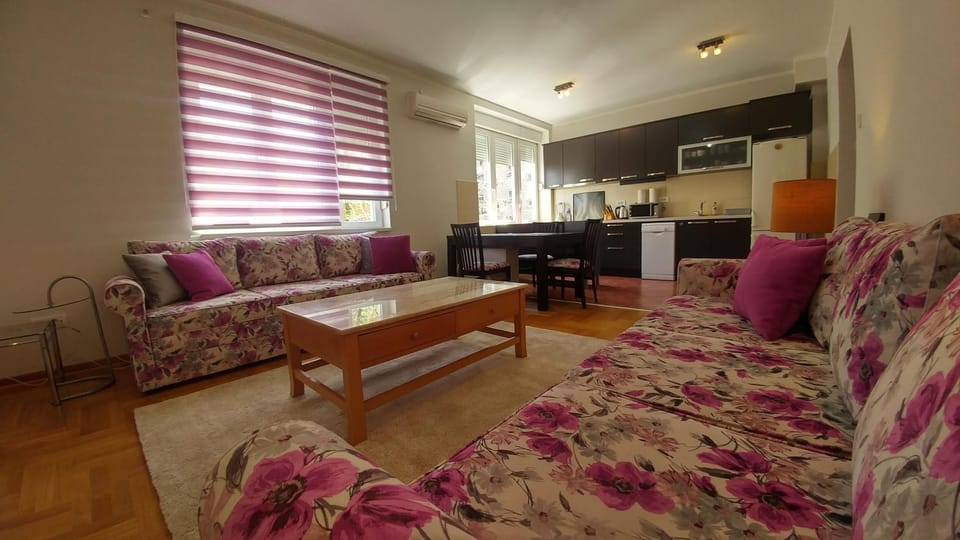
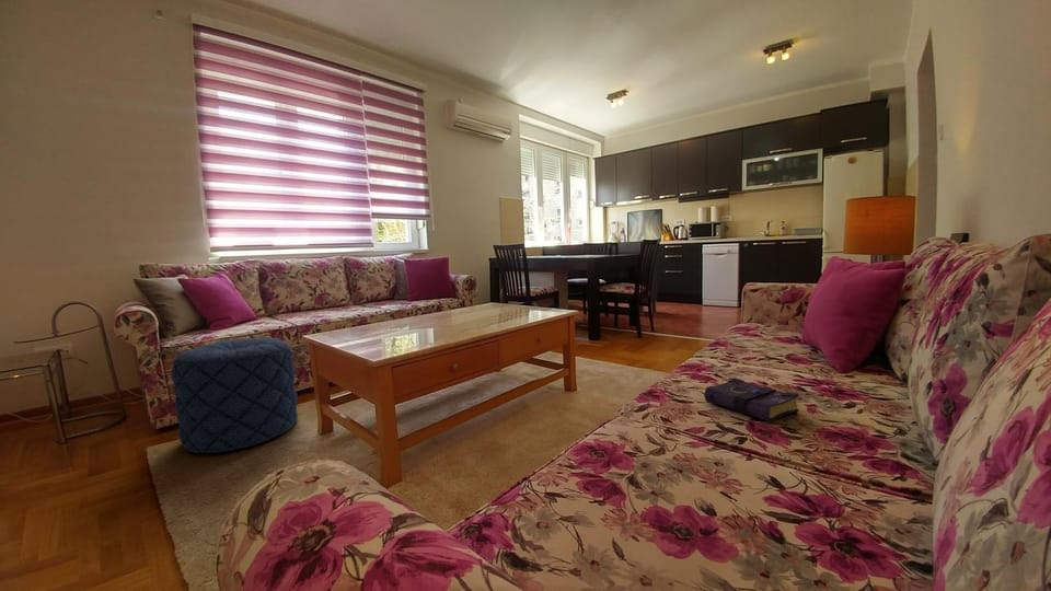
+ book (749, 398)
+ pouf (238, 387)
